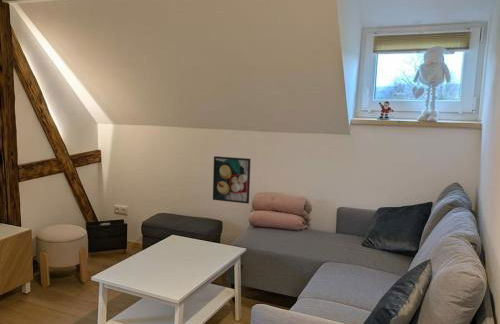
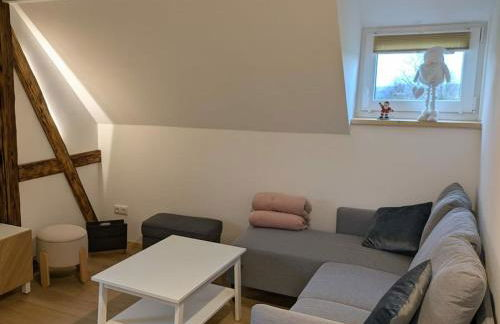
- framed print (231, 179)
